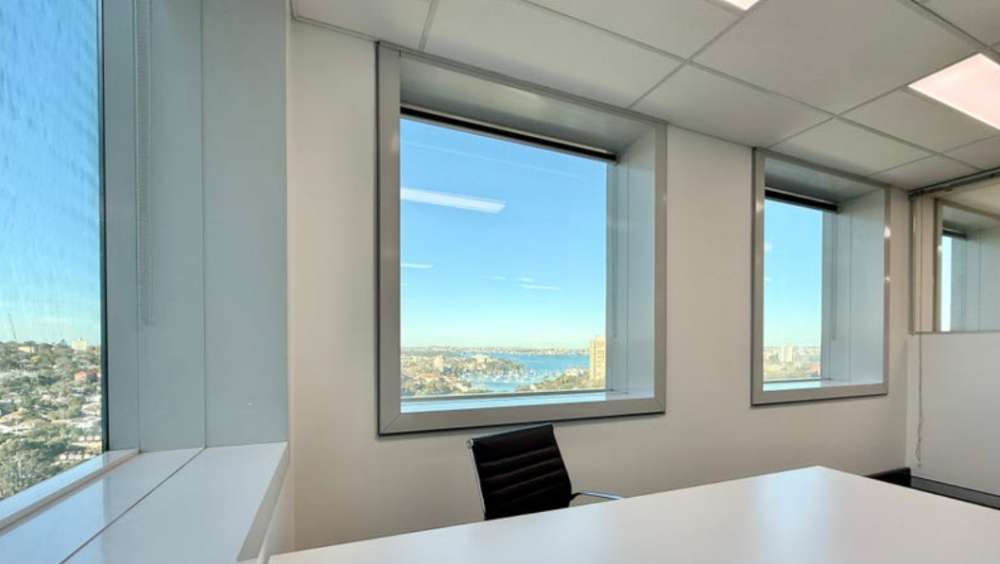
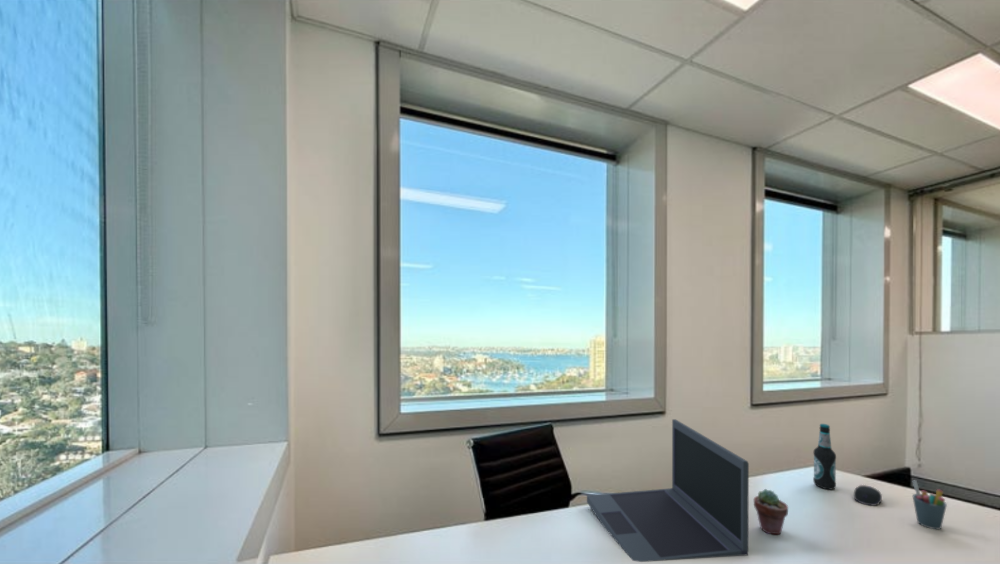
+ computer mouse (867, 494)
+ bottle (824, 455)
+ pen holder (929, 505)
+ potted succulent (770, 510)
+ laptop (658, 489)
